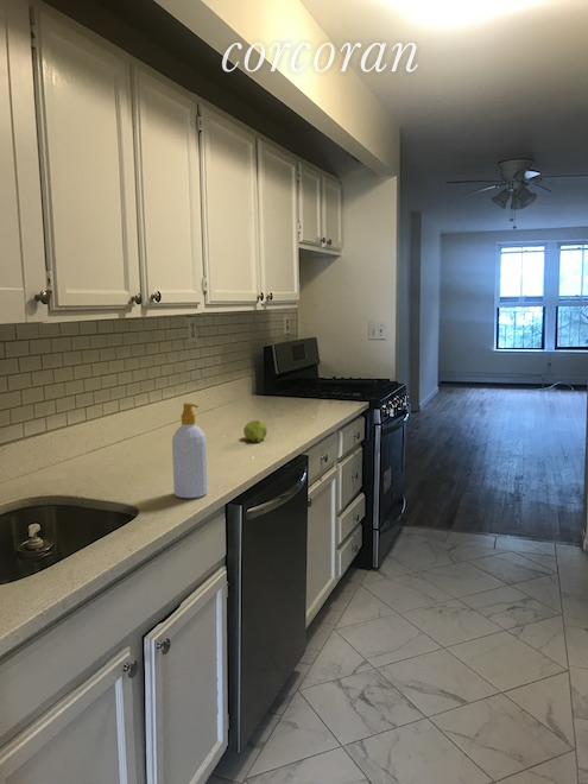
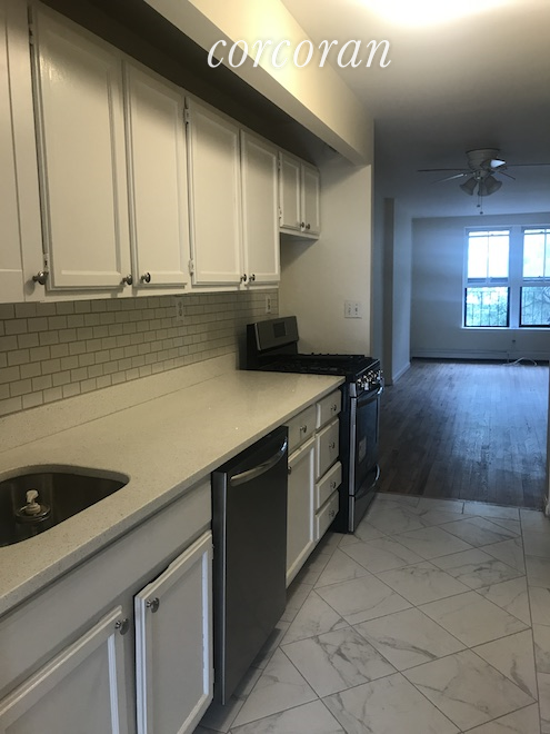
- soap bottle (190, 448)
- fruit (254, 430)
